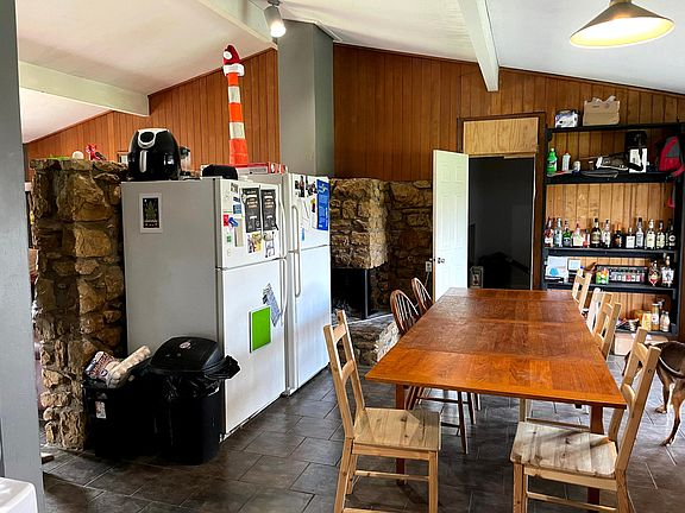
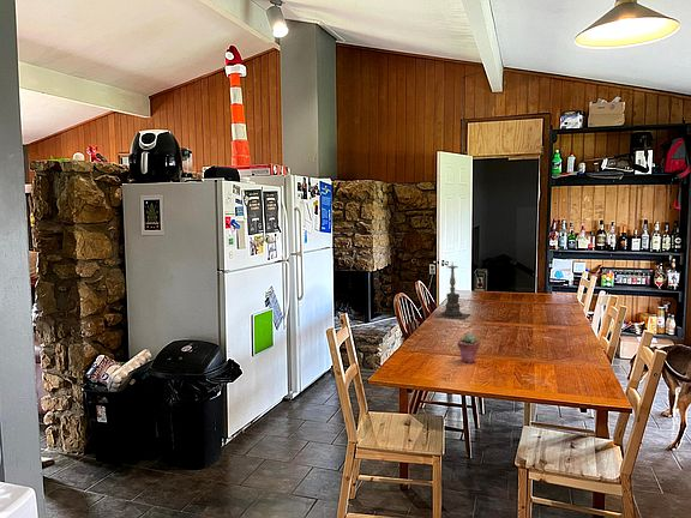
+ candle holder (452, 287)
+ potted succulent (468, 347)
